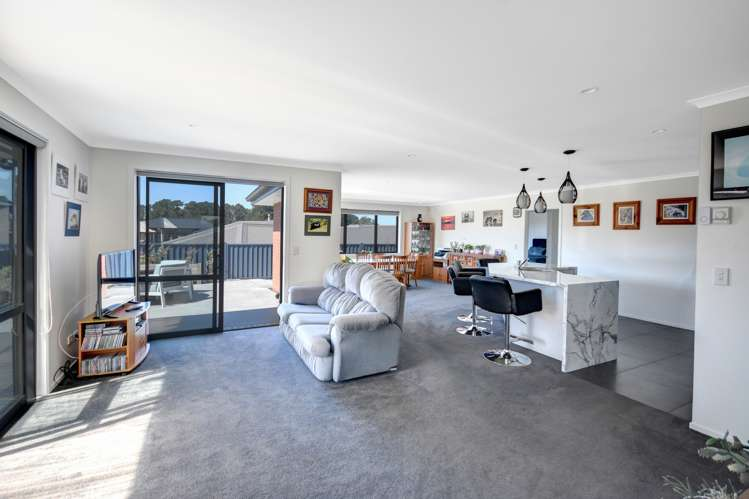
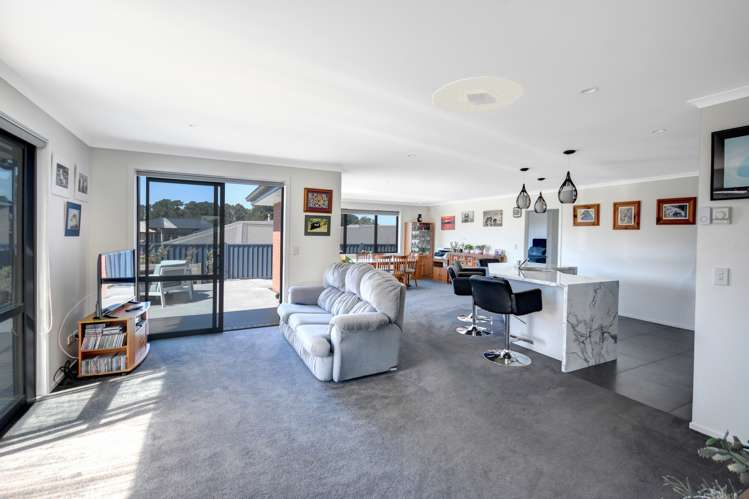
+ ceiling light (476, 92)
